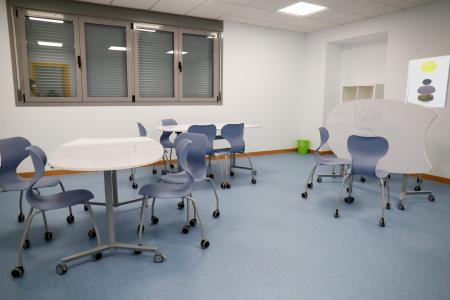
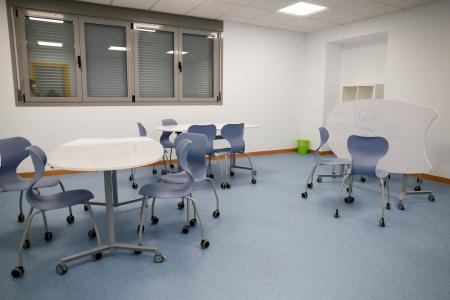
- wall art (426, 82)
